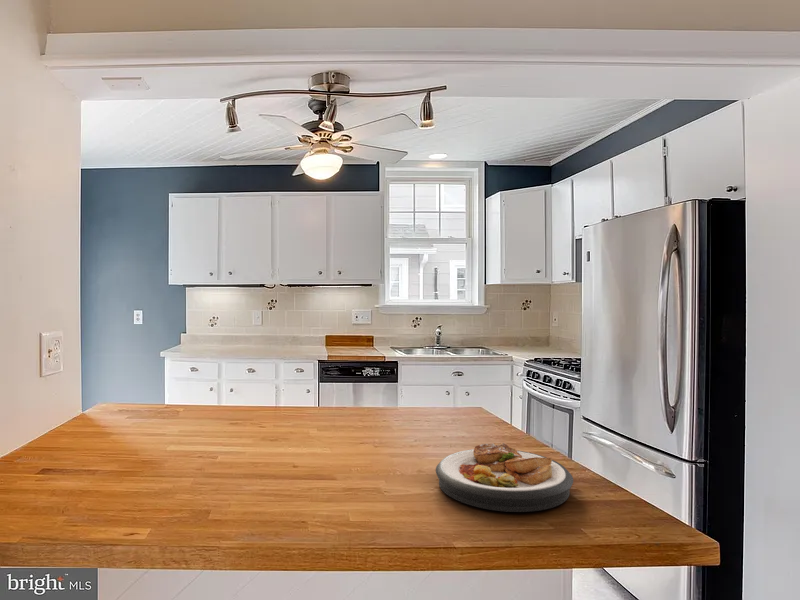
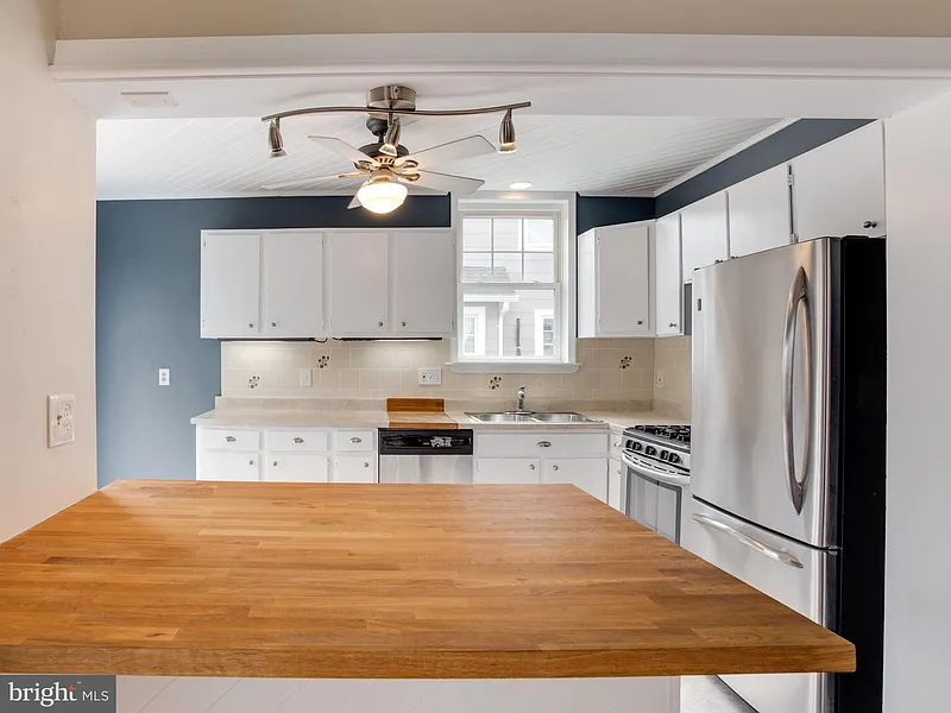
- plate (502, 470)
